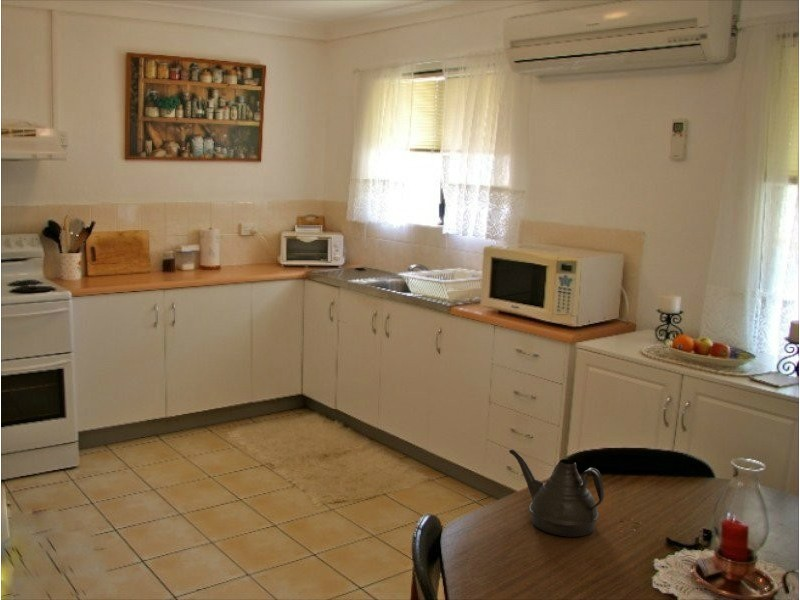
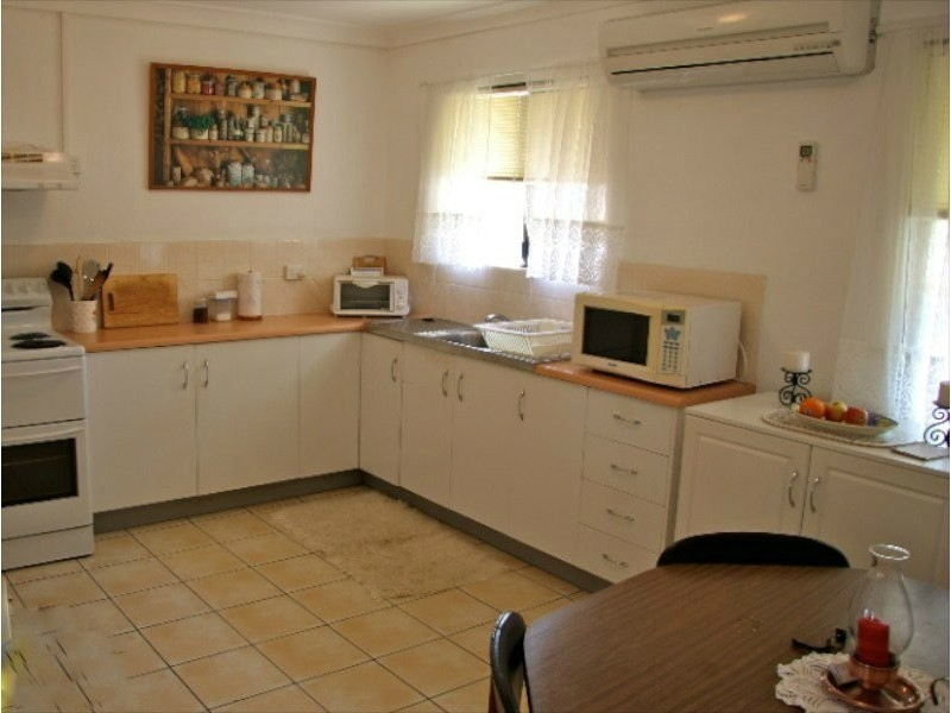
- teapot (554, 488)
